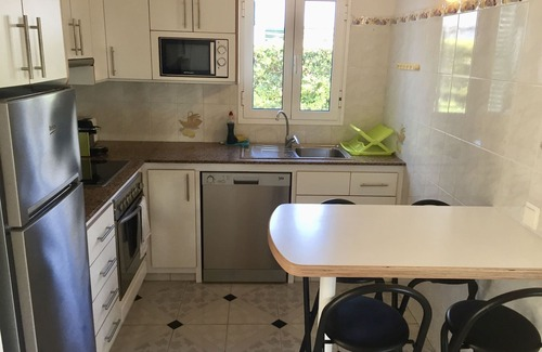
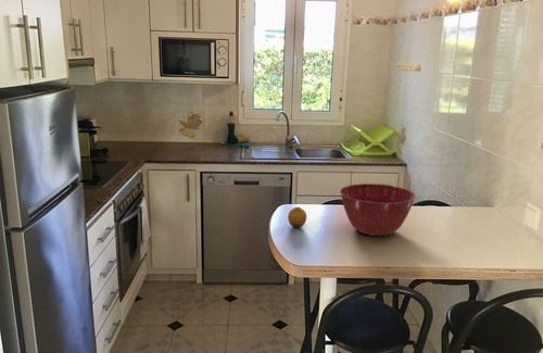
+ fruit (296, 216)
+ mixing bowl (375, 211)
